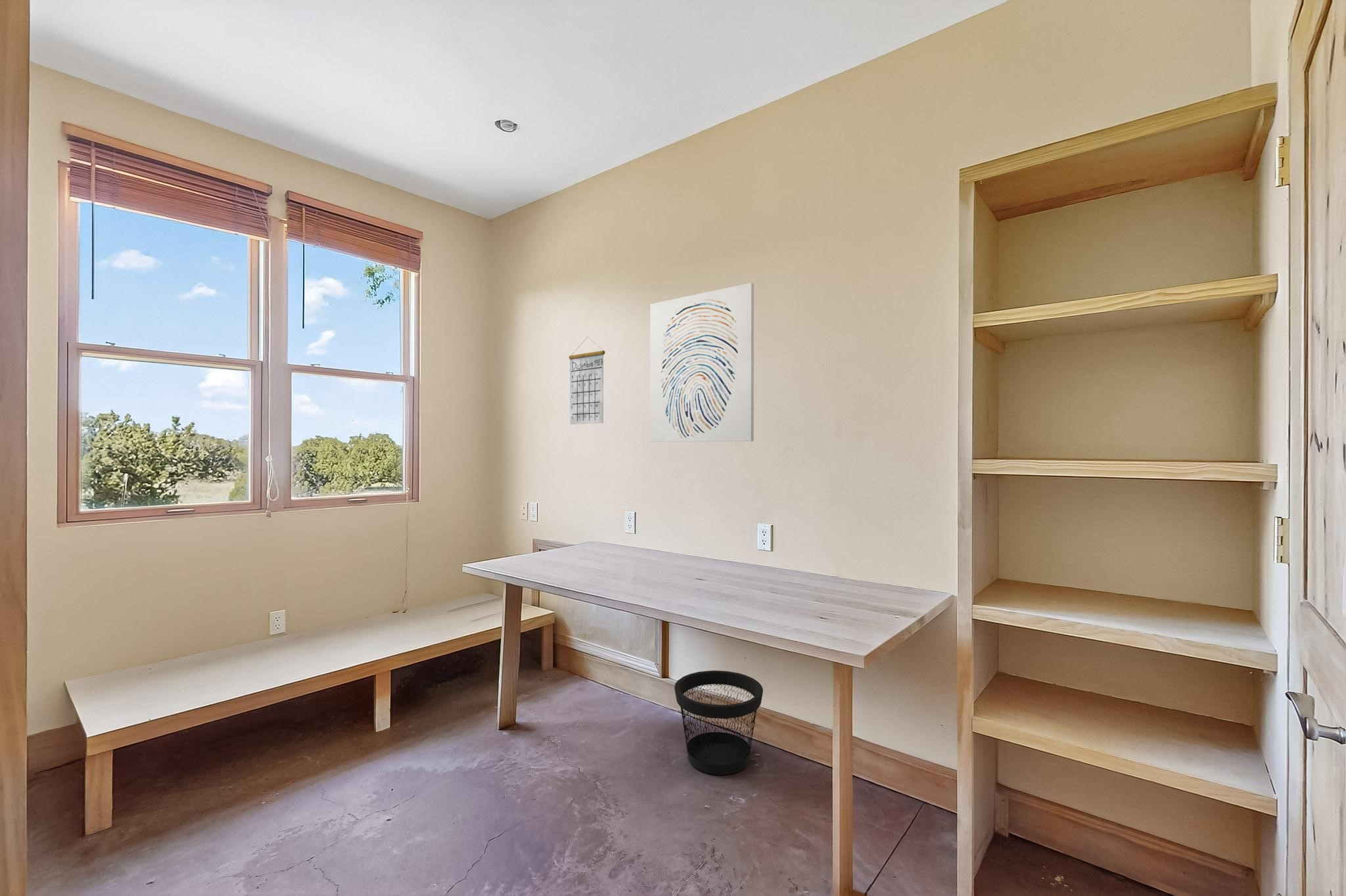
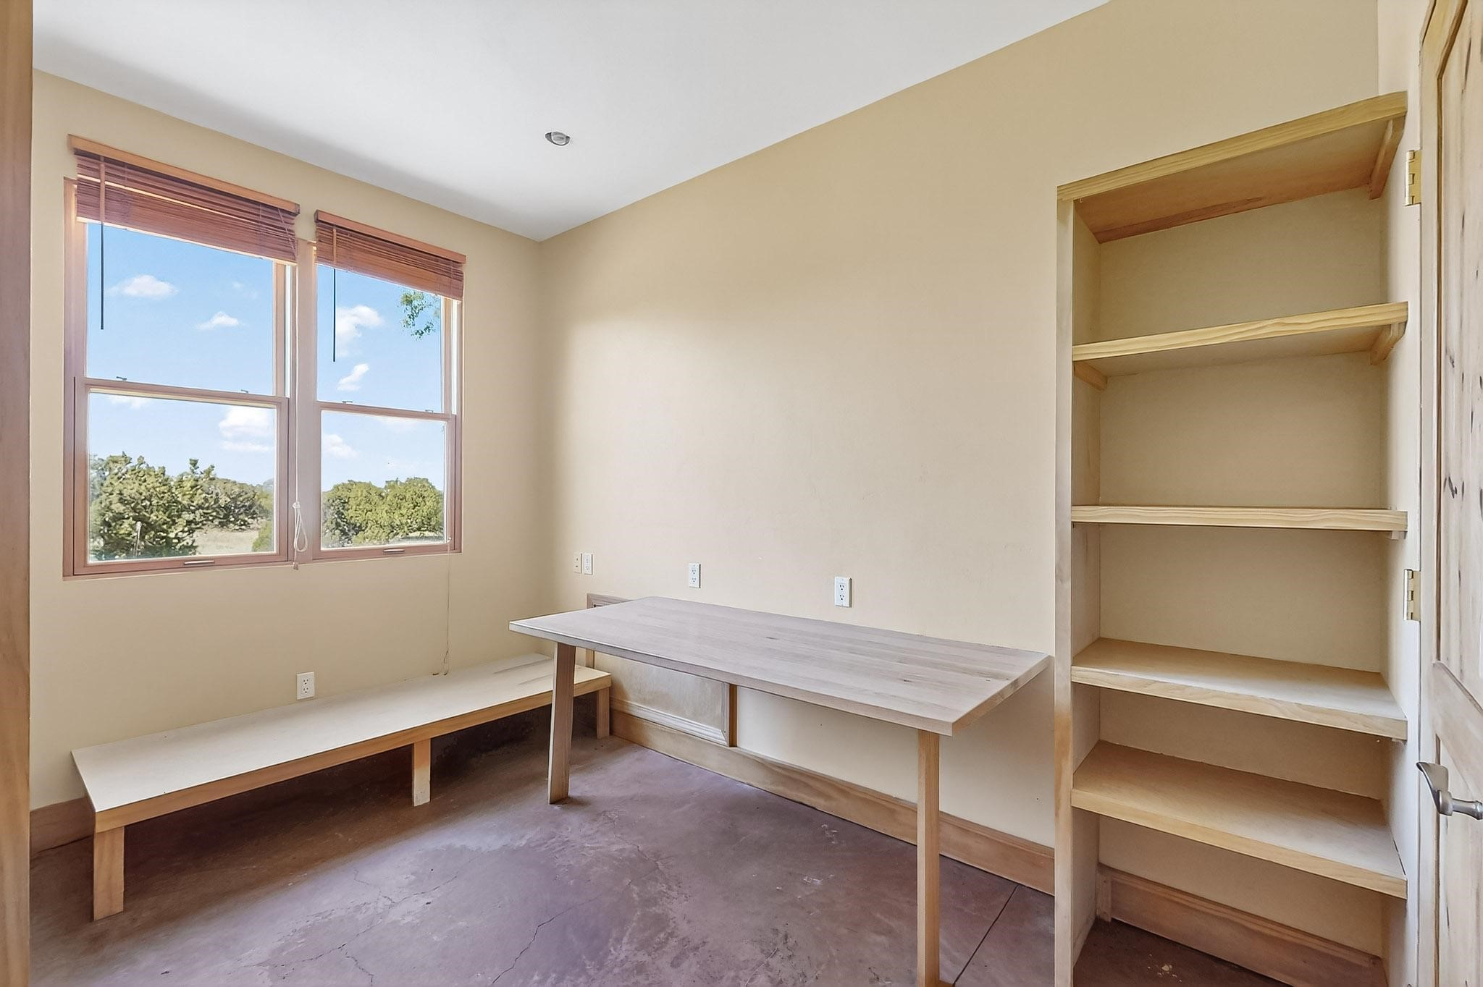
- wall art (698, 368)
- calendar (586, 380)
- wastebasket (718, 723)
